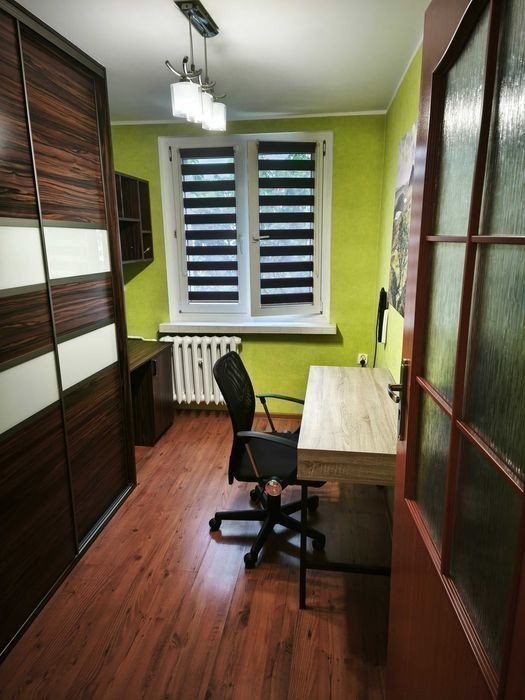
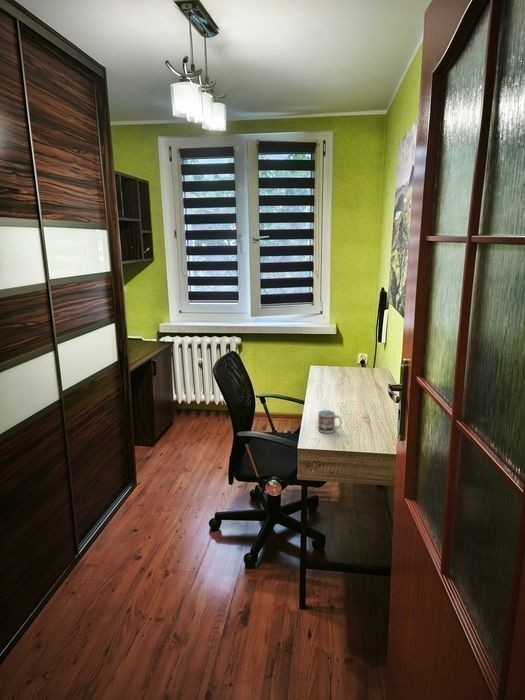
+ cup (329, 421)
